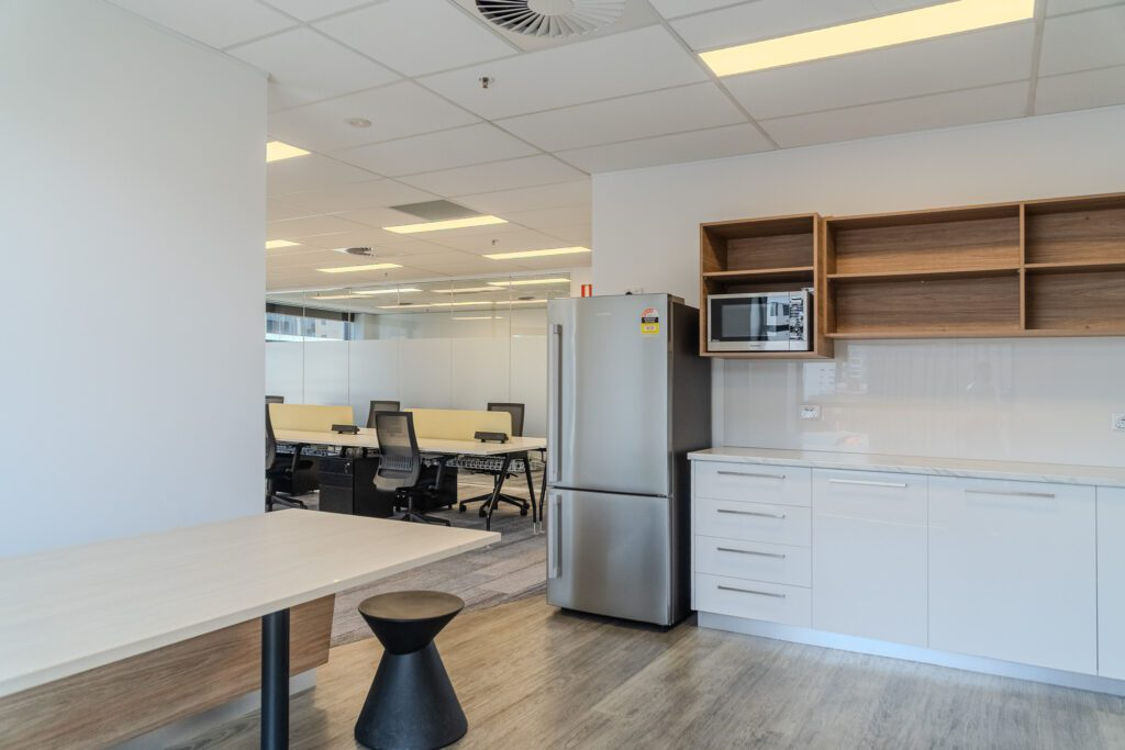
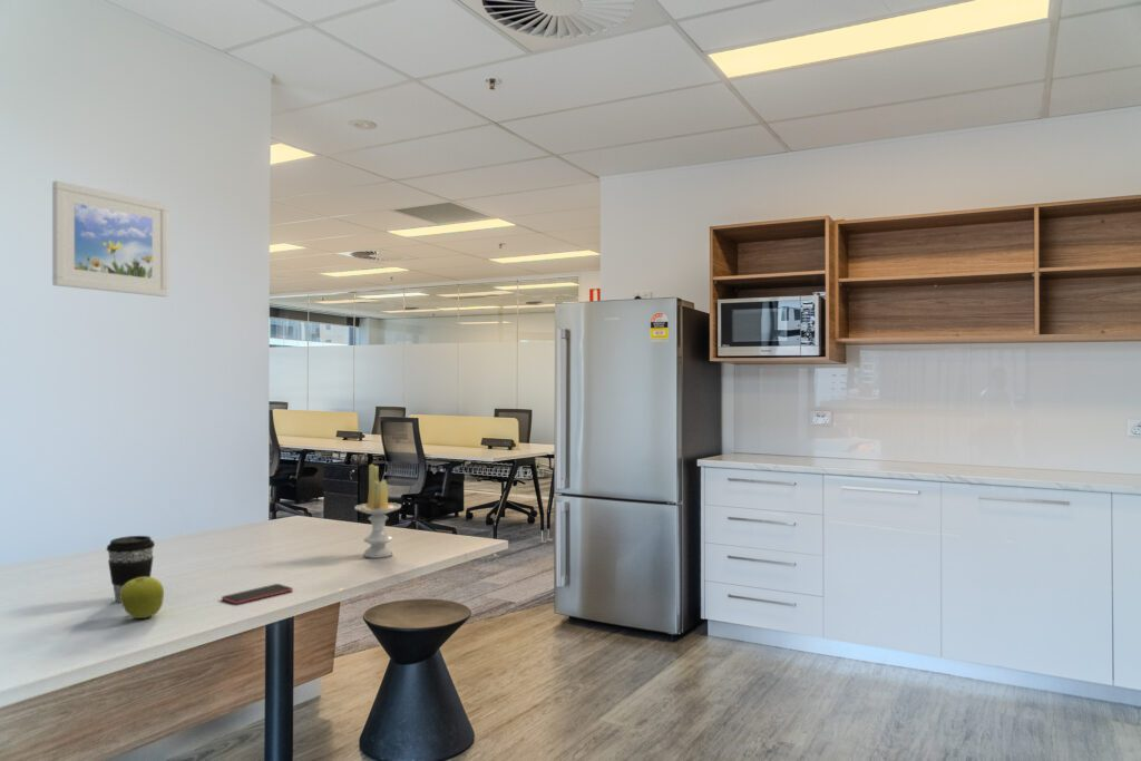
+ fruit (142, 596)
+ coffee cup (130, 568)
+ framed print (114, 242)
+ smartphone (257, 593)
+ candle (378, 509)
